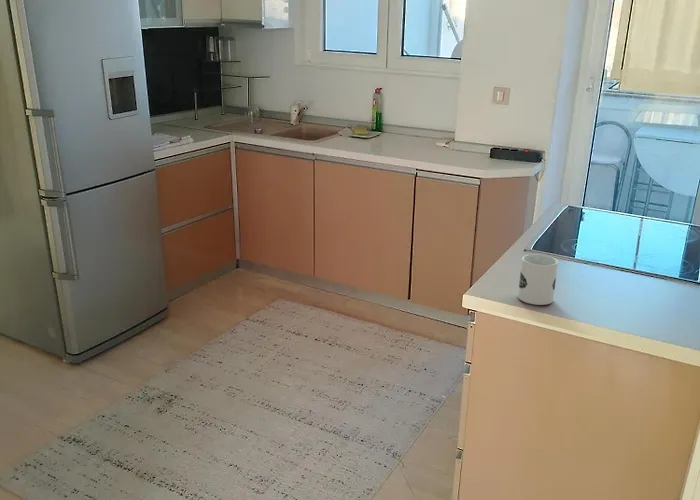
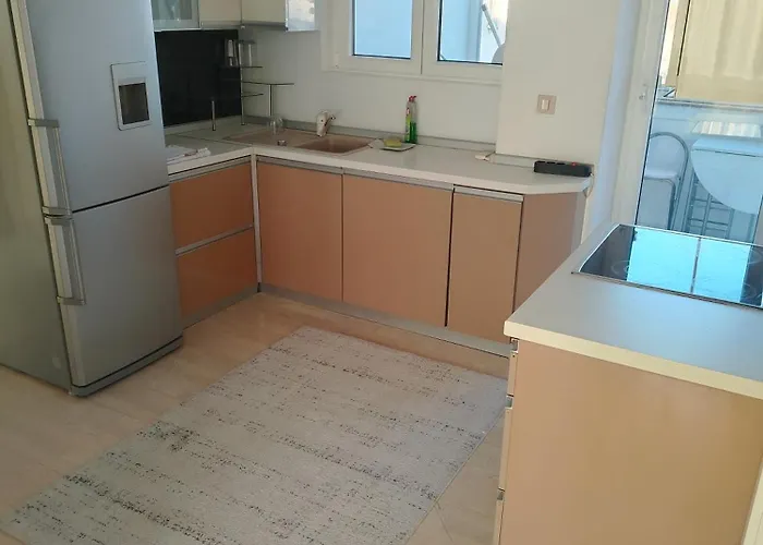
- mug (536, 276)
